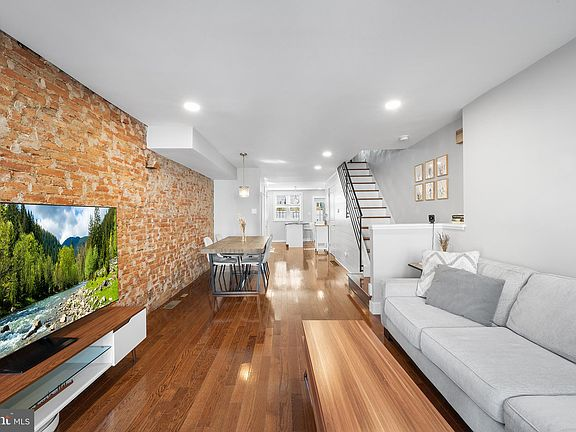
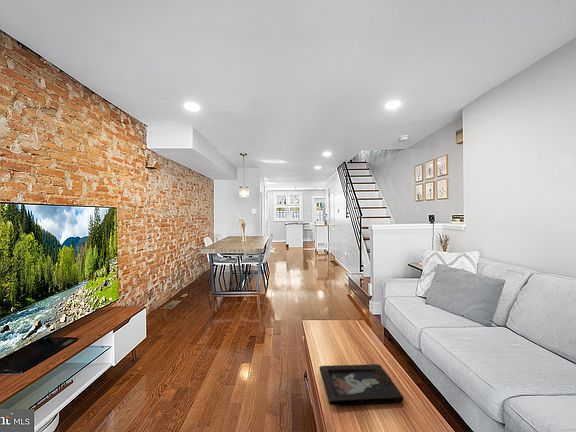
+ decorative tray (357, 382)
